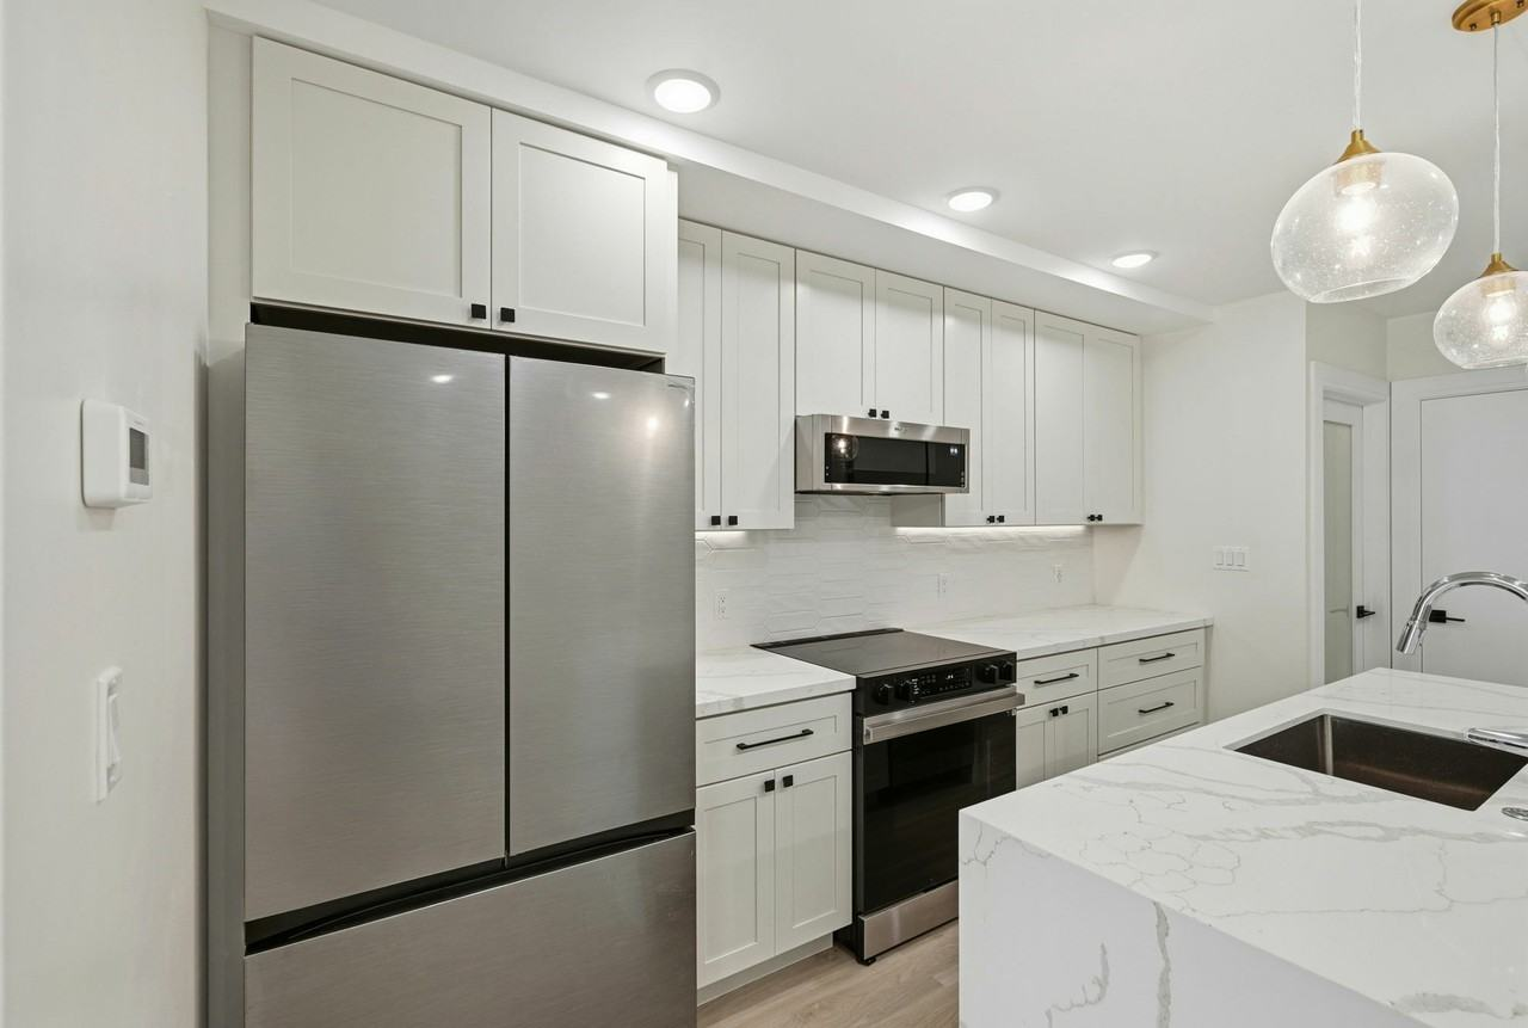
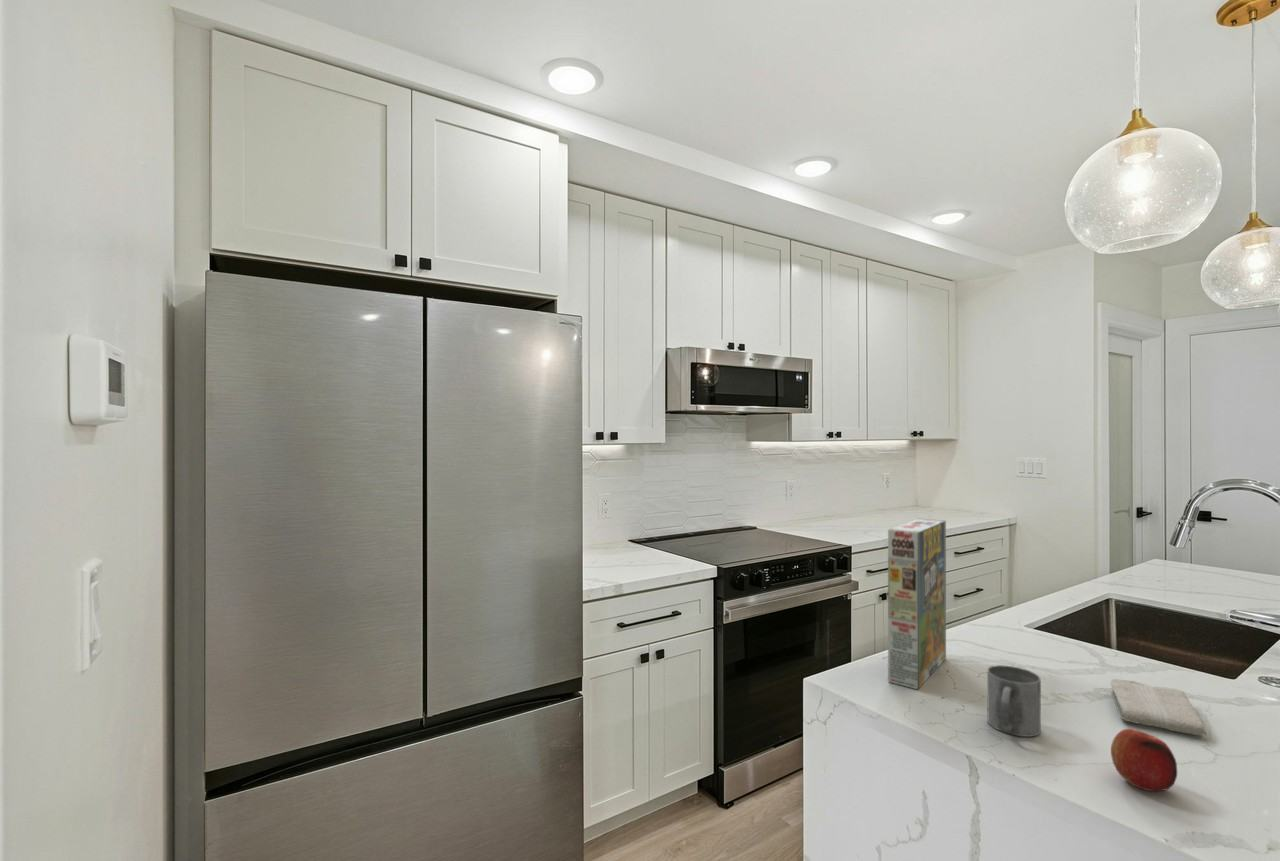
+ washcloth (1153, 703)
+ cereal box (918, 597)
+ mug (1011, 703)
+ fruit (1143, 758)
